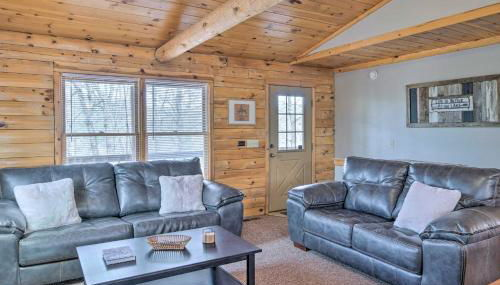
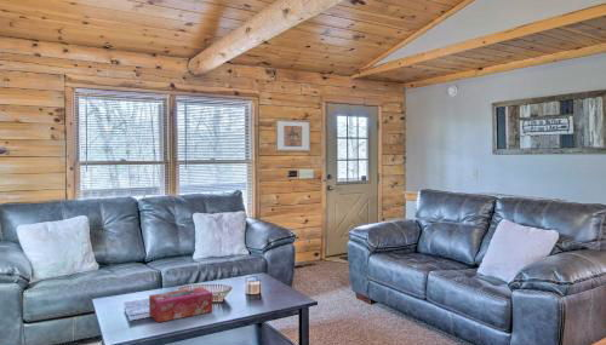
+ tissue box (181, 303)
